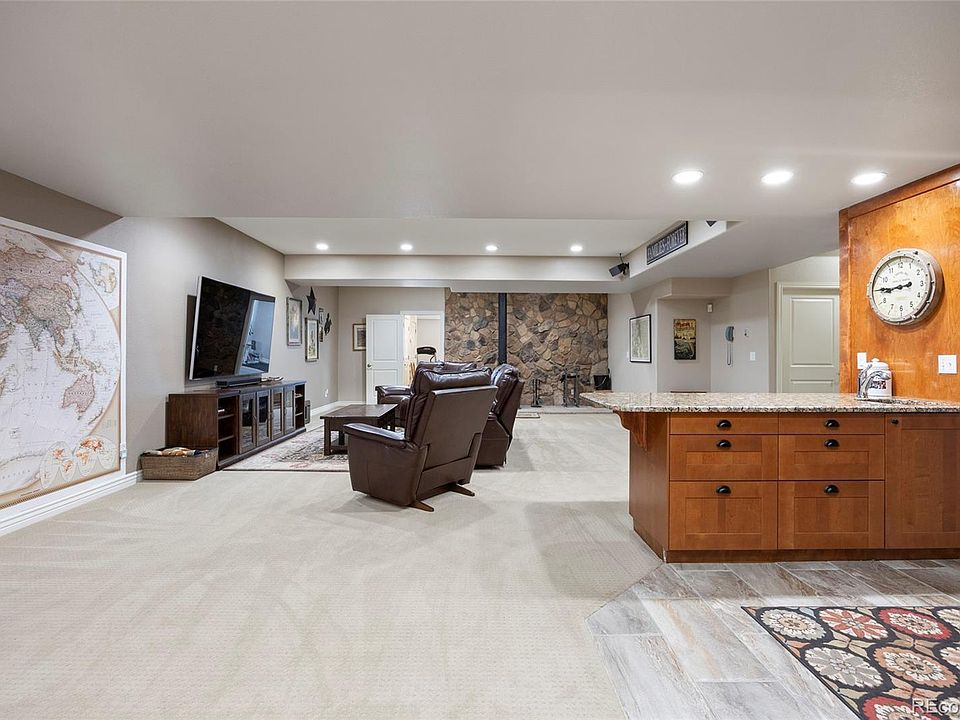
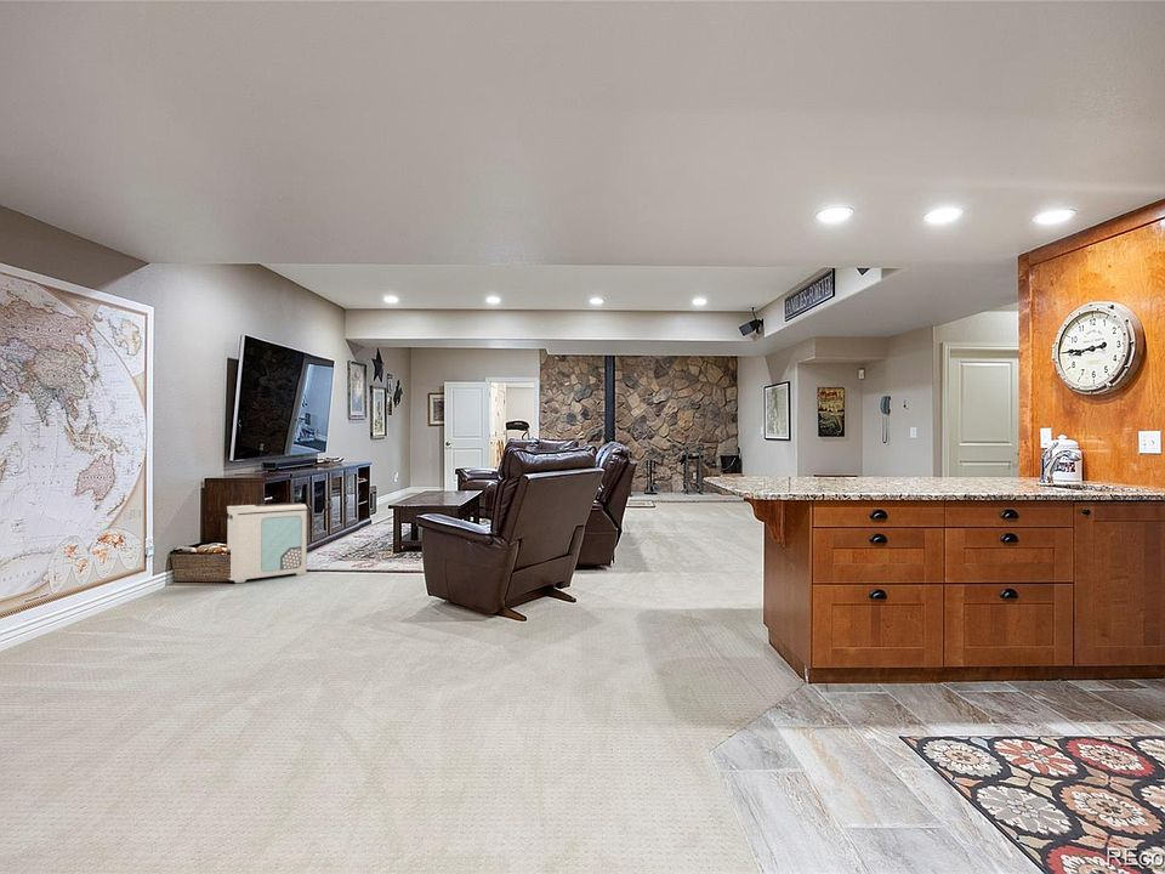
+ air purifier (268, 540)
